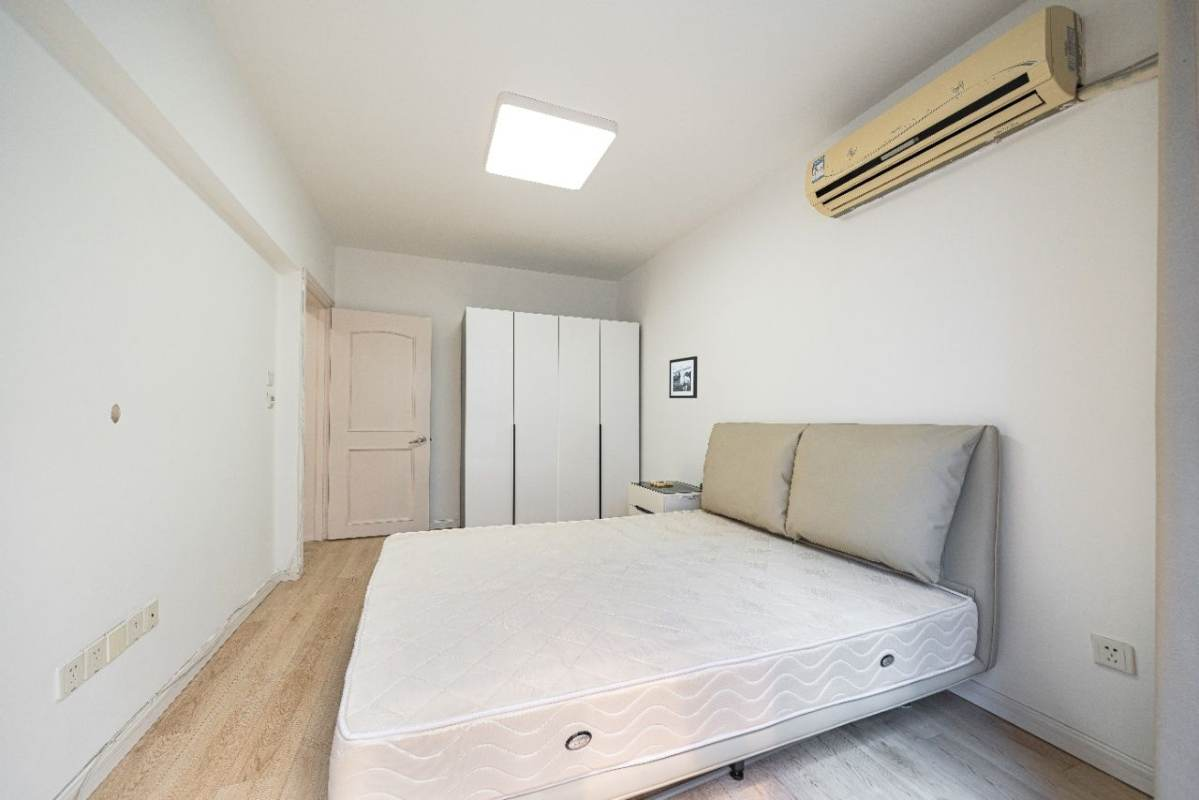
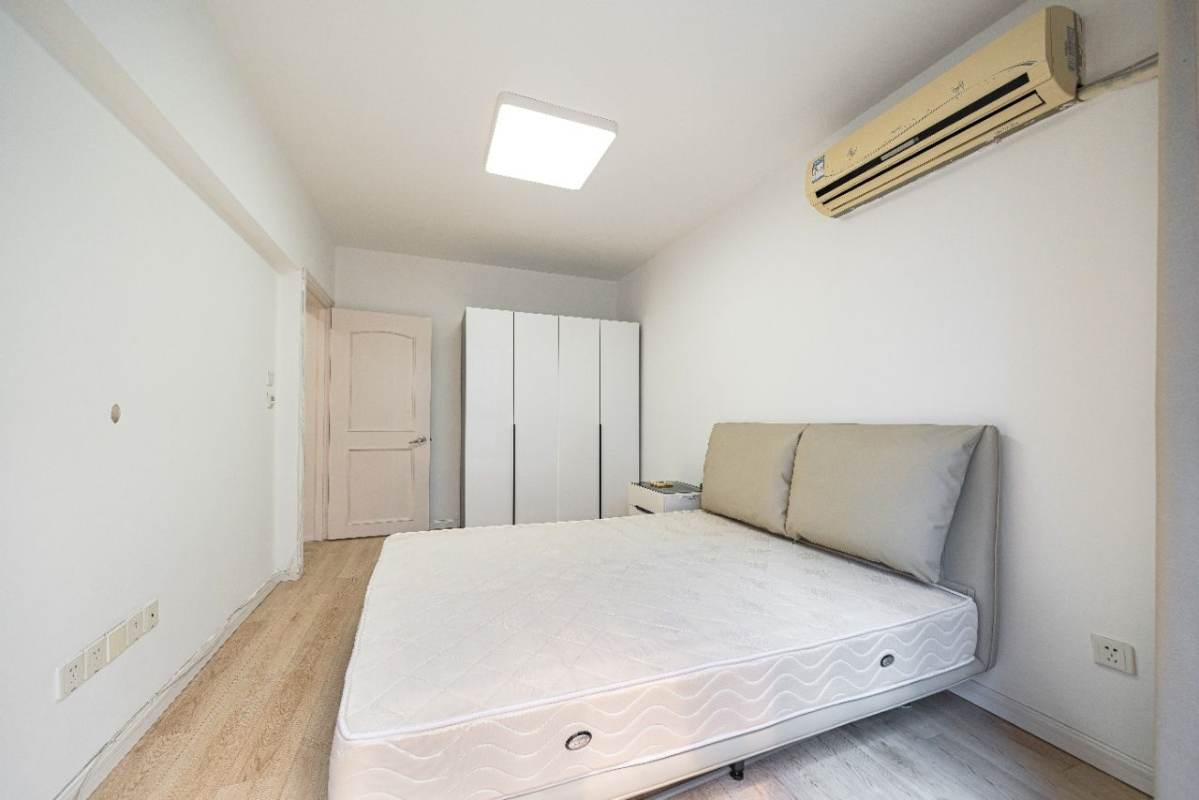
- picture frame (682, 378)
